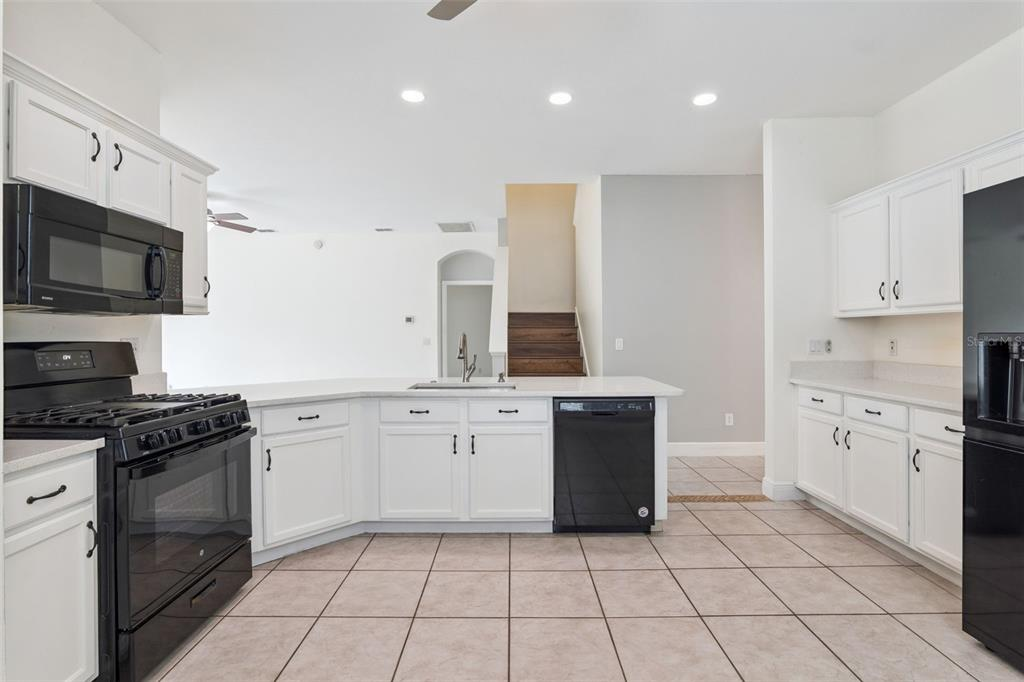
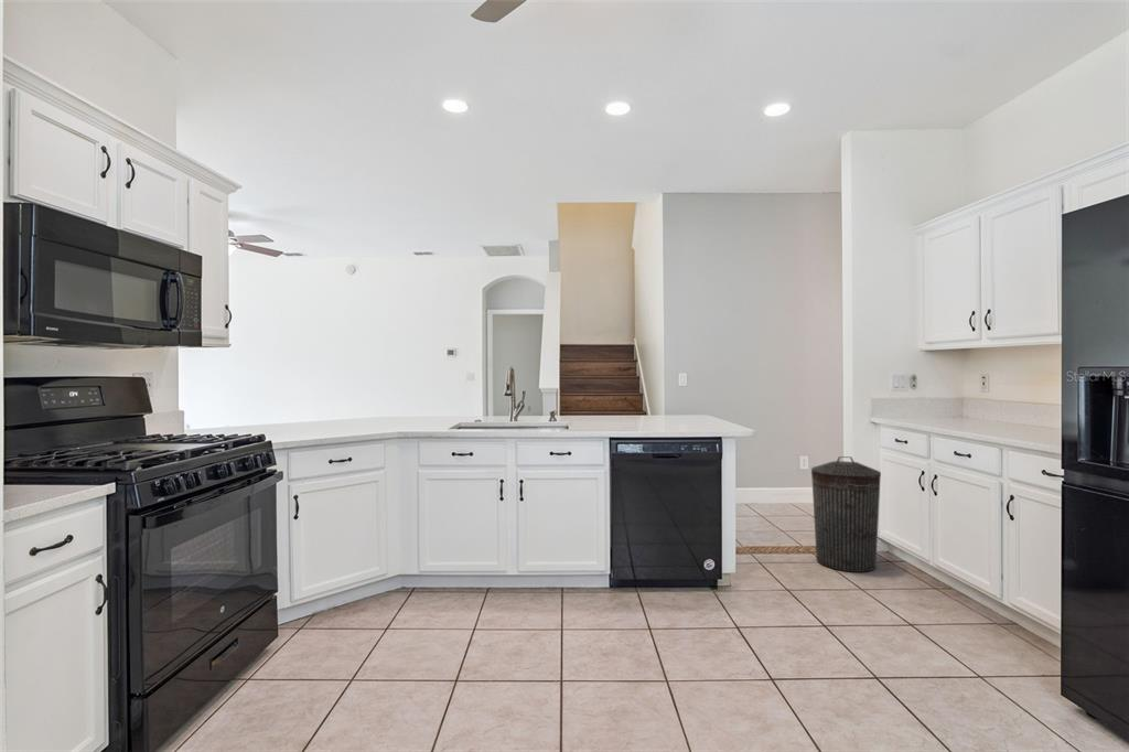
+ trash can (845, 509)
